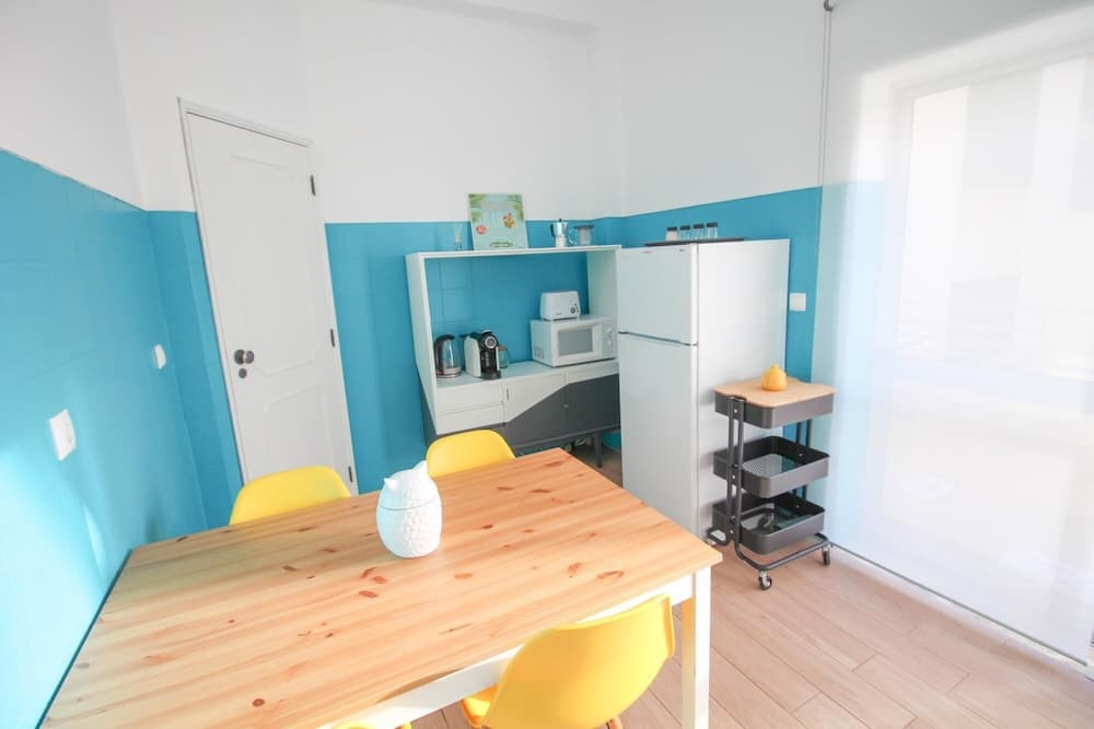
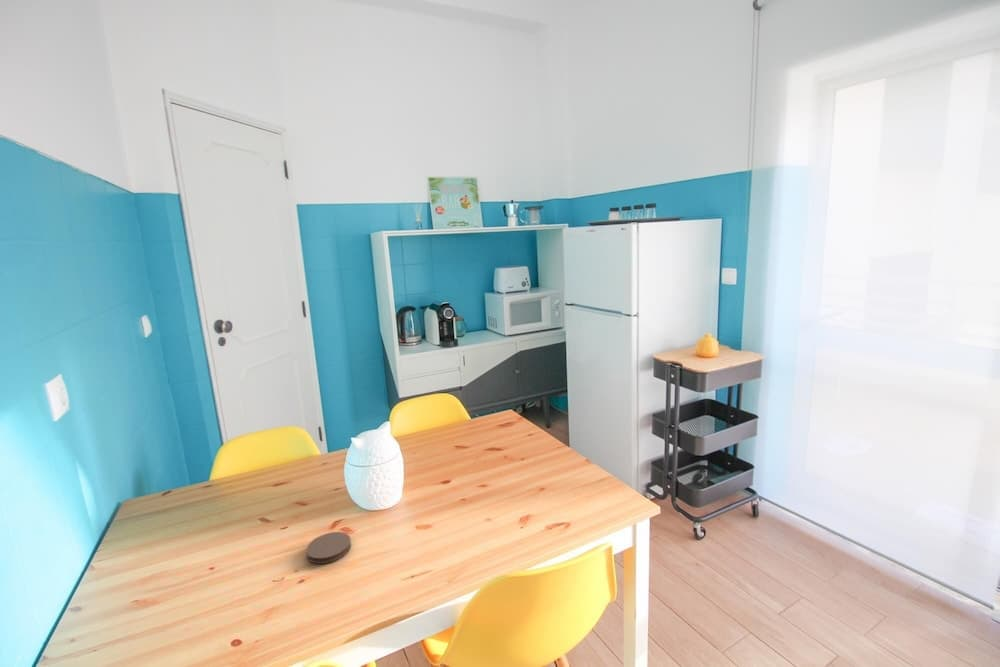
+ coaster (329, 547)
